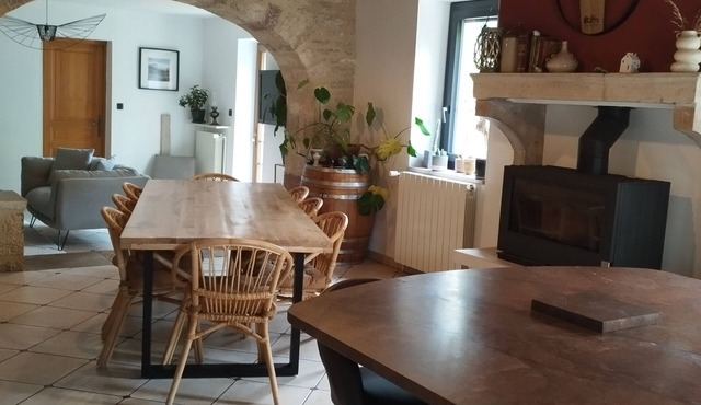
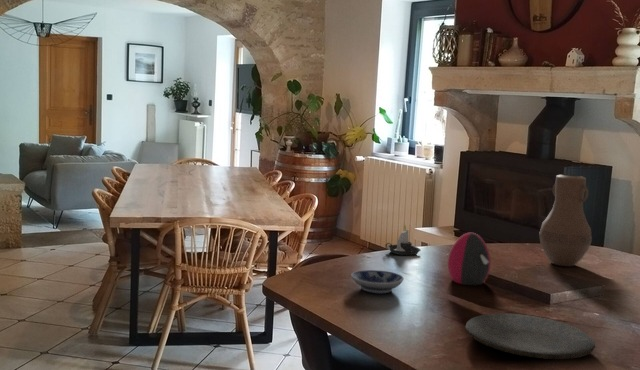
+ candle (402, 238)
+ vase (566, 219)
+ plate (528, 338)
+ bowl (376, 282)
+ decorative egg (469, 257)
